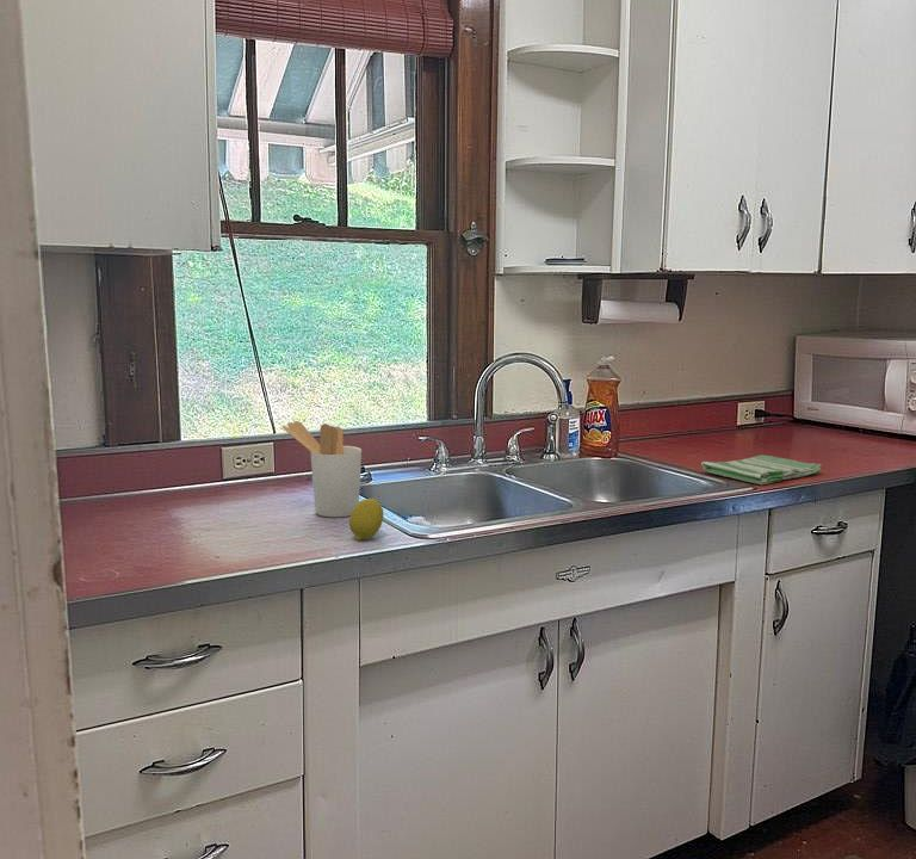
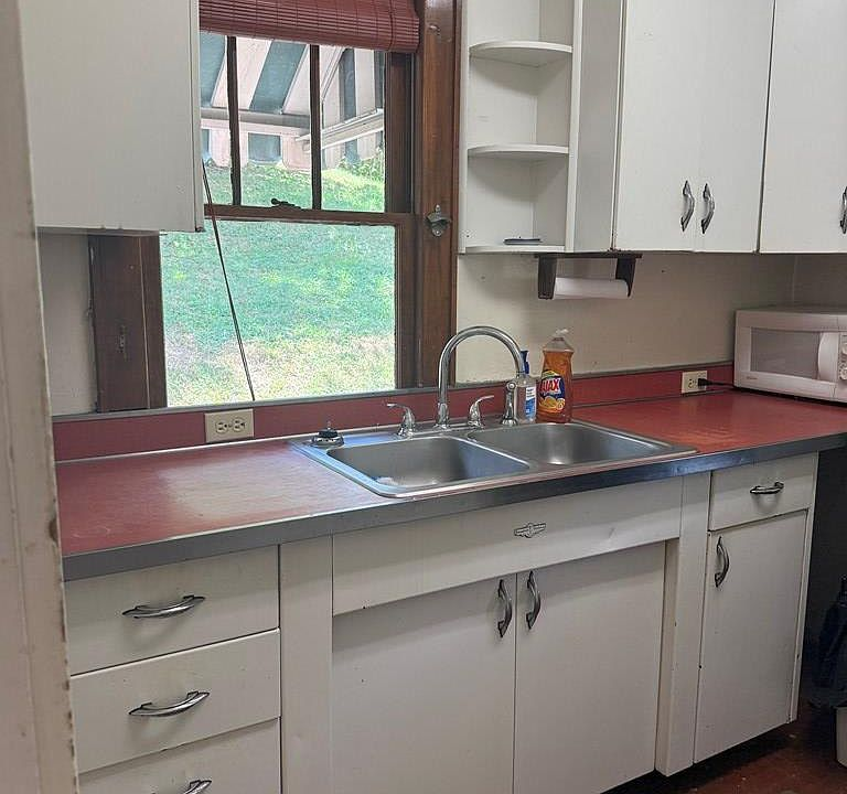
- dish towel (760, 466)
- utensil holder (322, 465)
- lemon (366, 518)
